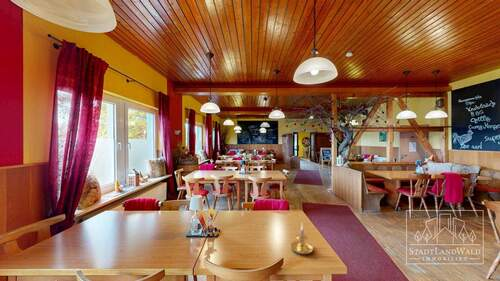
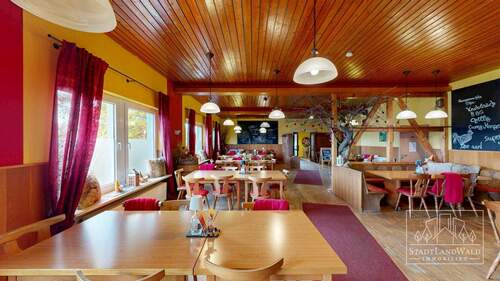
- candle holder (302, 236)
